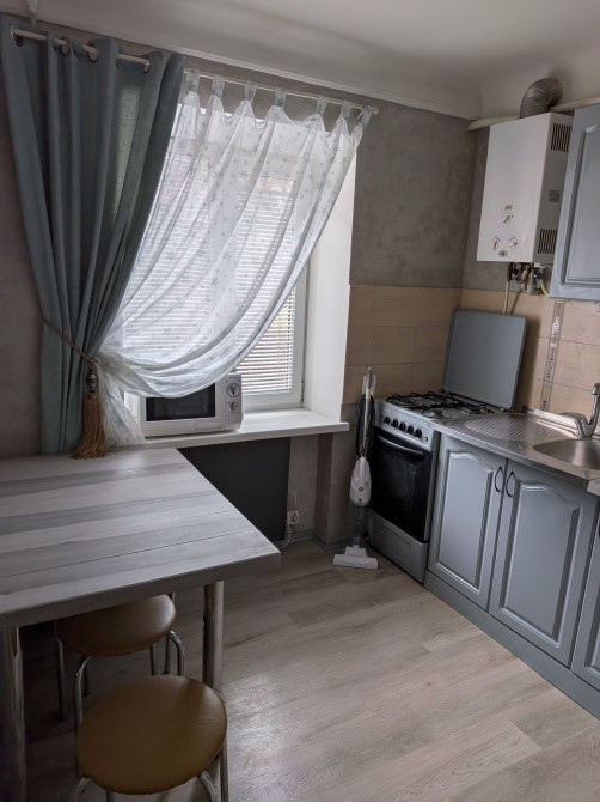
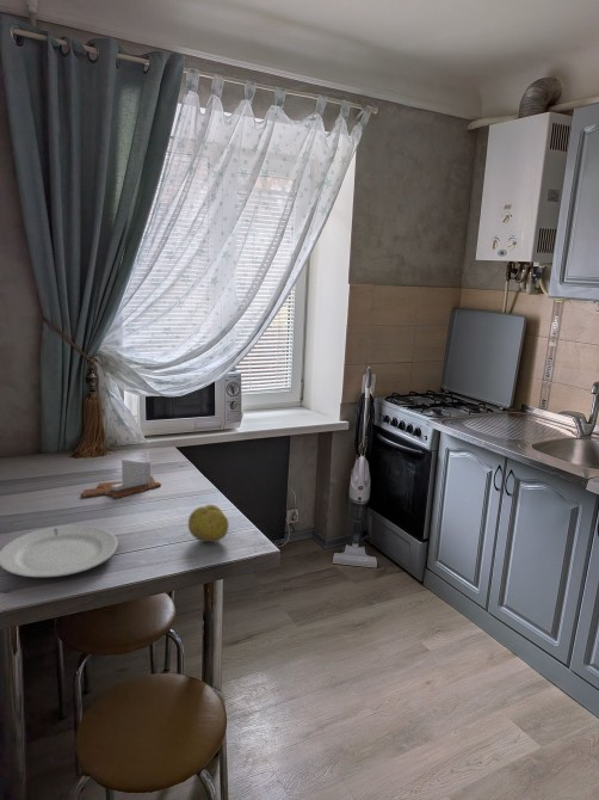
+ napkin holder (123, 470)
+ chinaware (60, 553)
+ fruit (208, 524)
